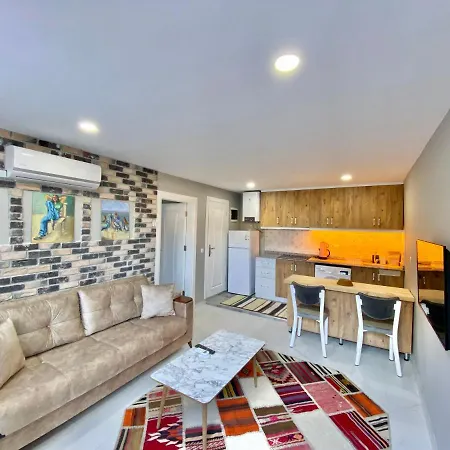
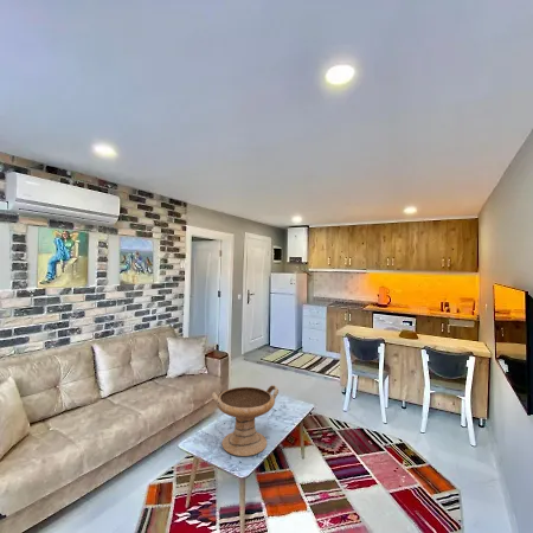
+ decorative bowl (245, 416)
